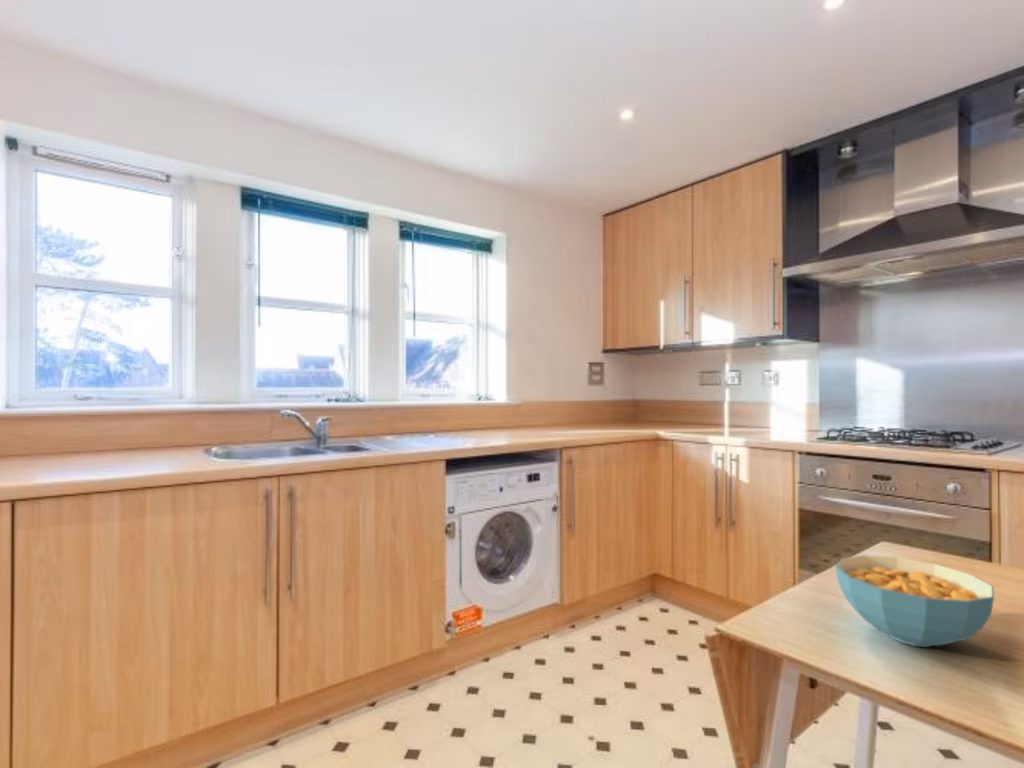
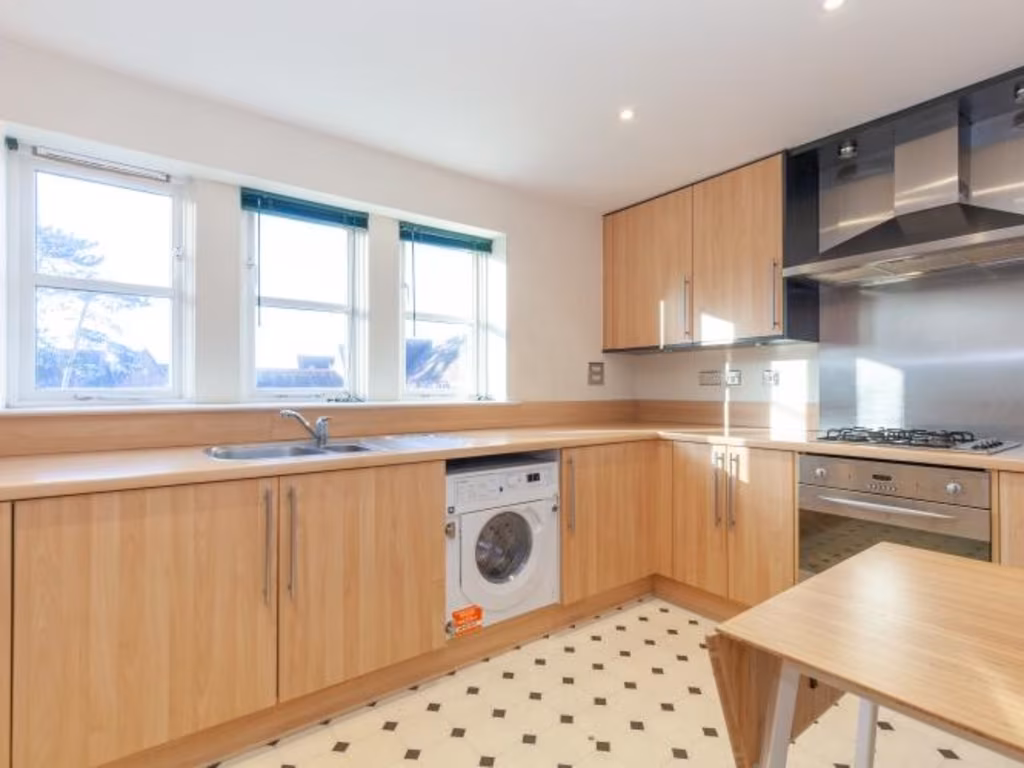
- cereal bowl (910, 606)
